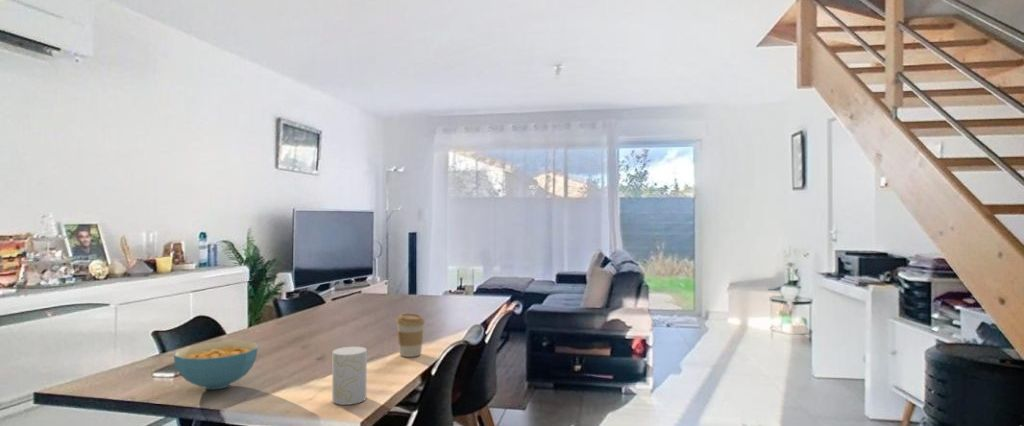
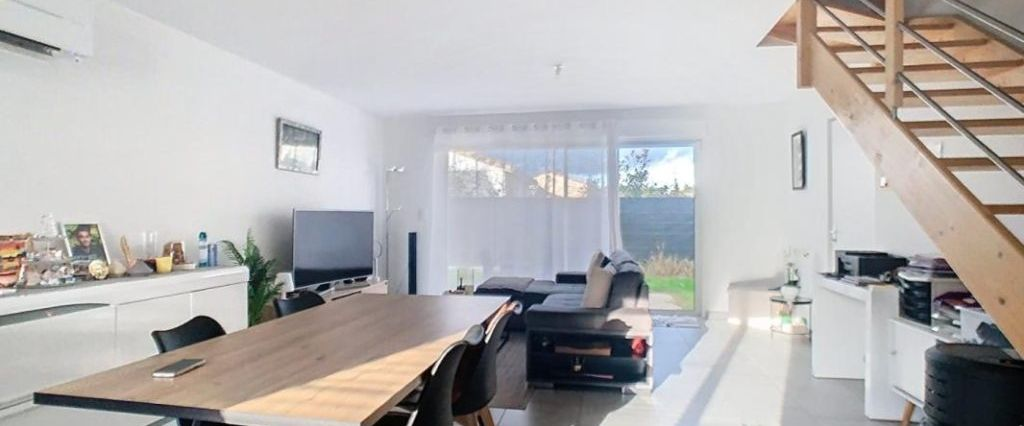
- cereal bowl (217, 367)
- cup (349, 374)
- coffee cup (410, 334)
